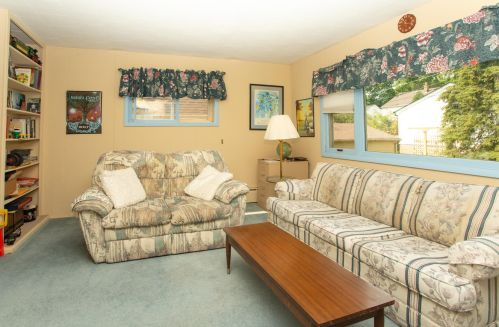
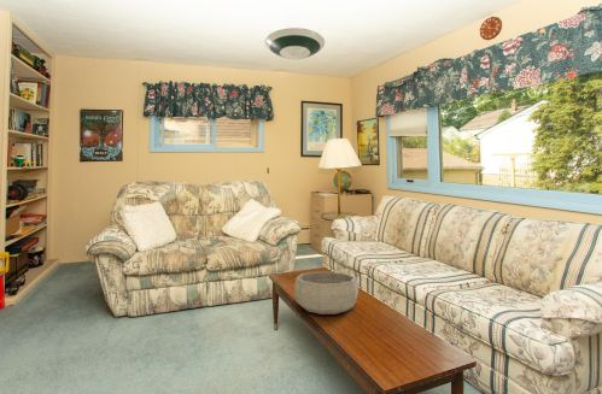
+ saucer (294, 49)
+ decorative bowl (326, 292)
